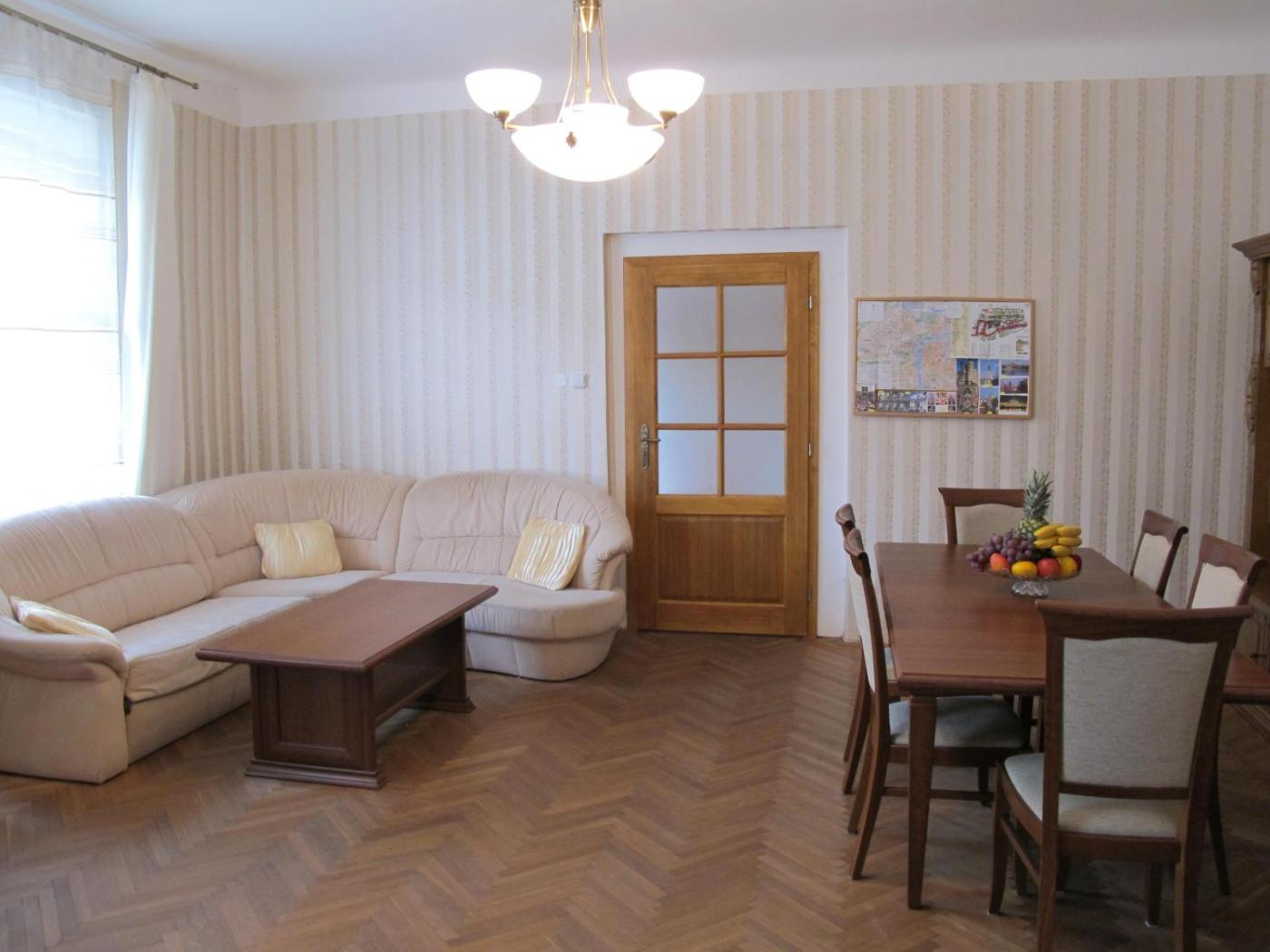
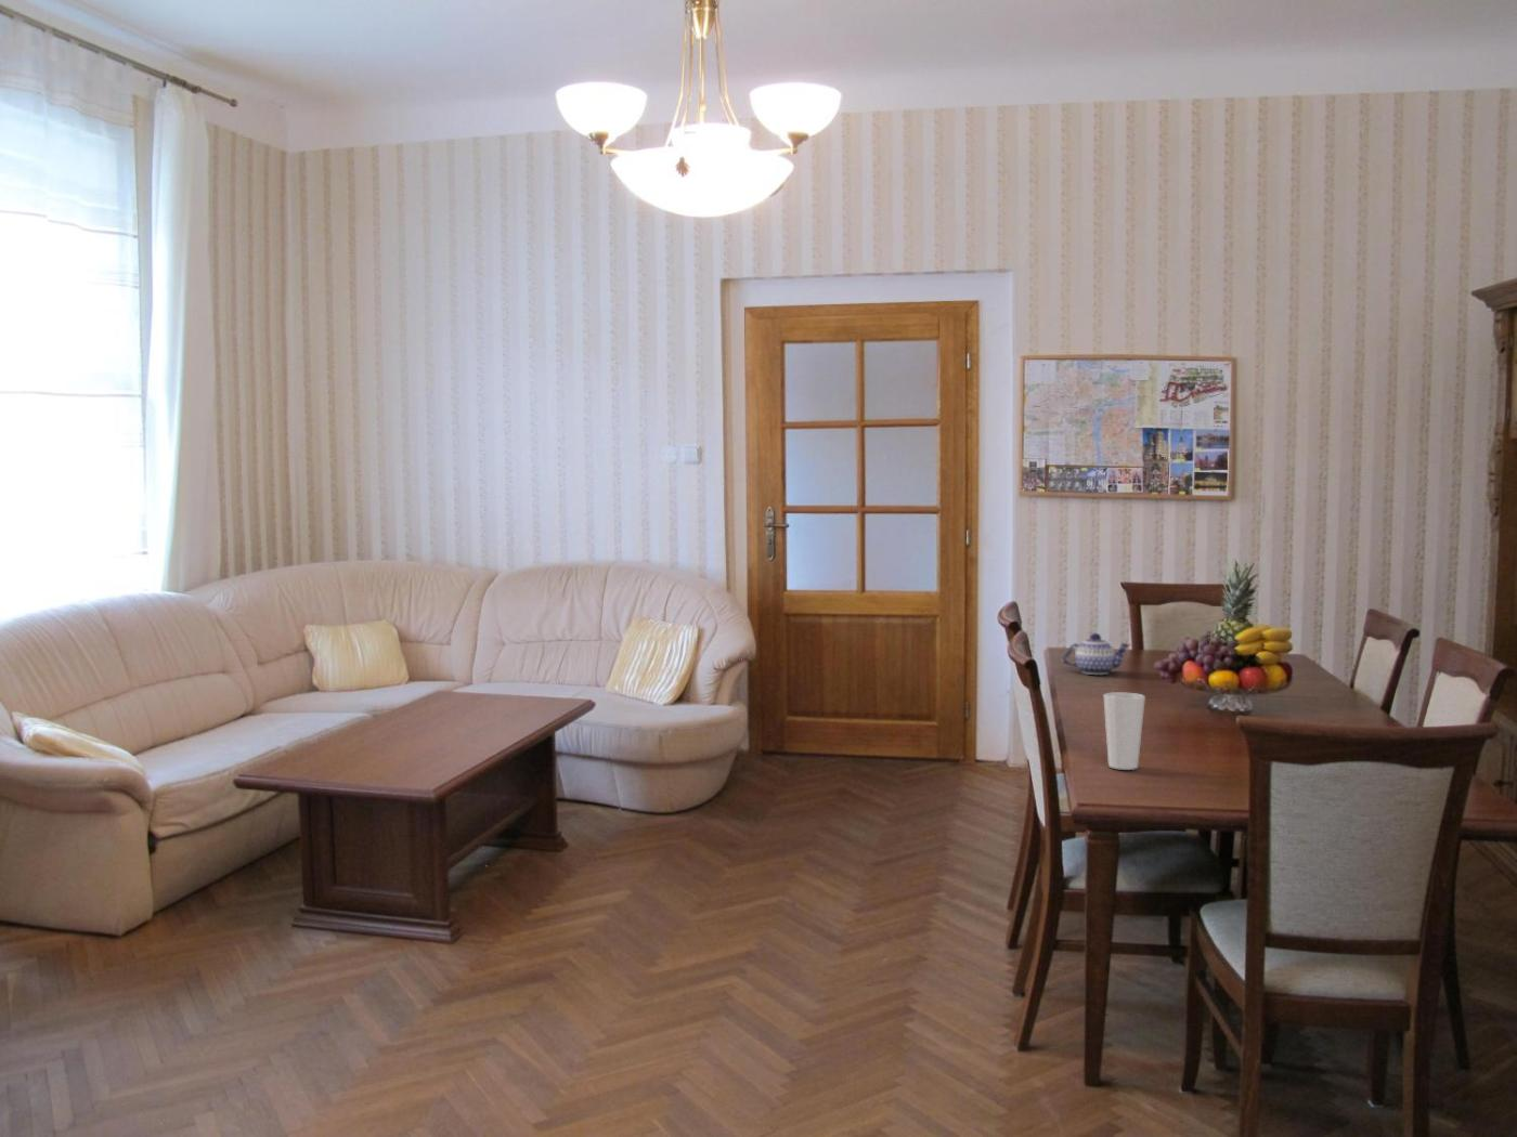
+ cup (1124, 731)
+ teapot (1095, 653)
